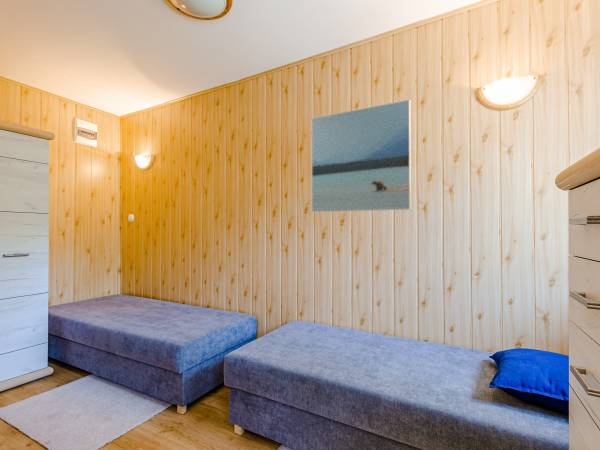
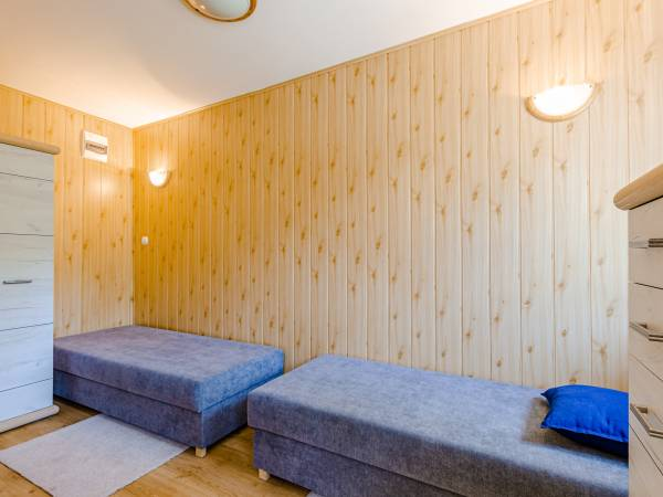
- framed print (357, 160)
